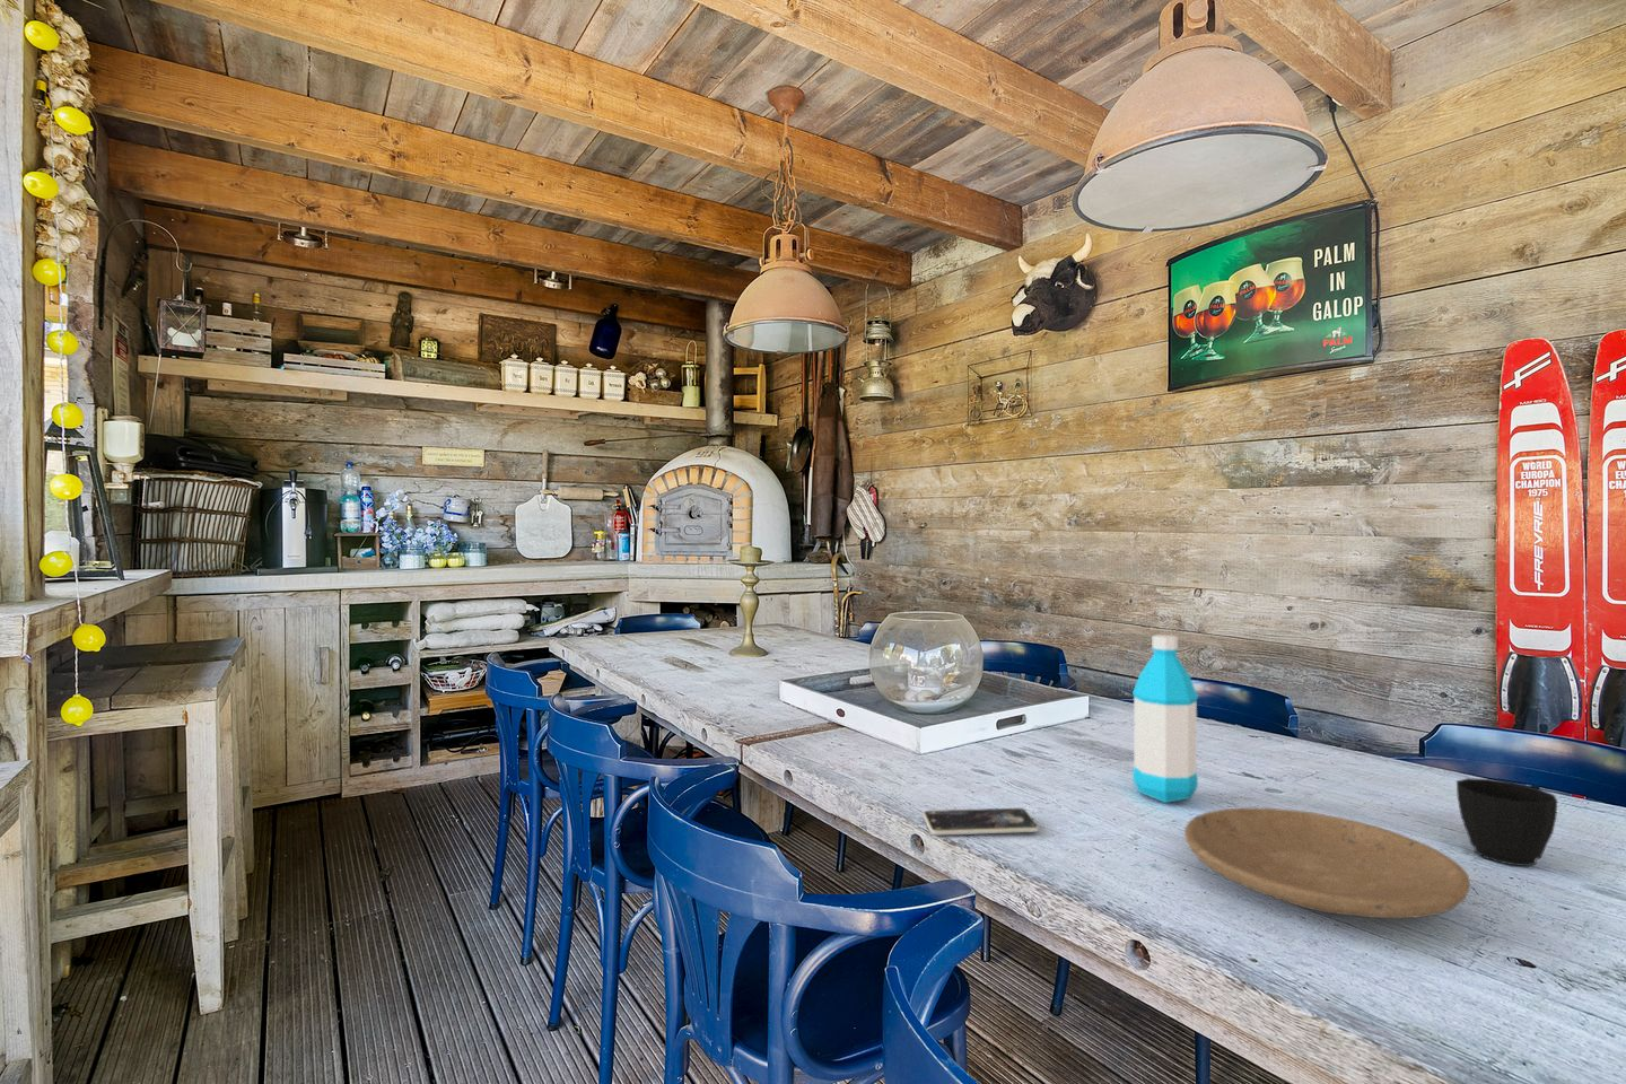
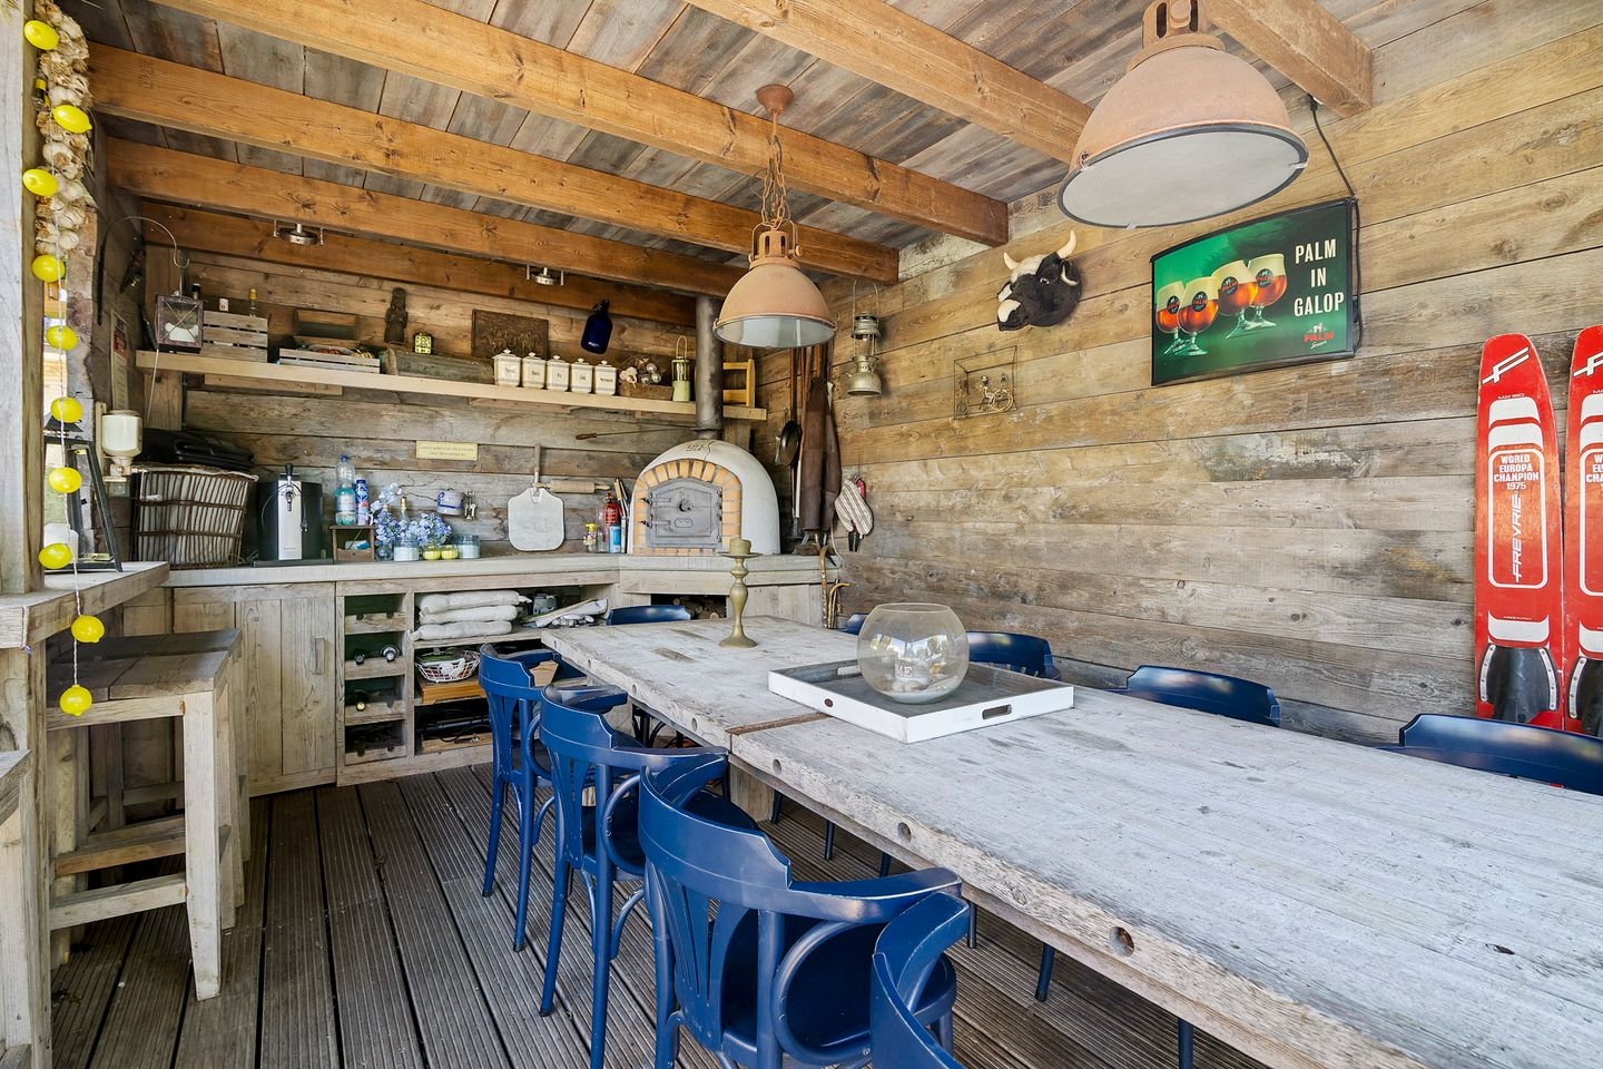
- plate (1315, 867)
- smartphone (979, 821)
- water bottle (1164, 716)
- cup (1504, 821)
